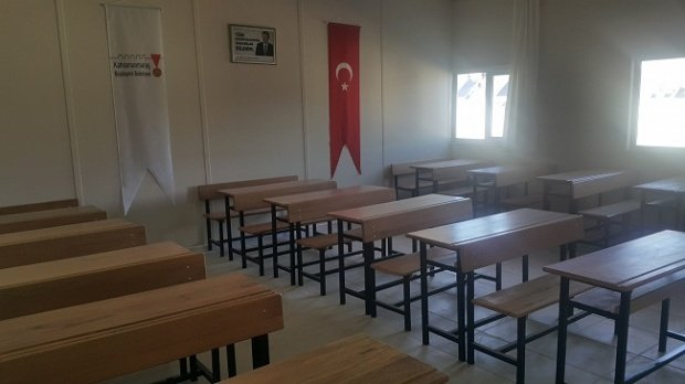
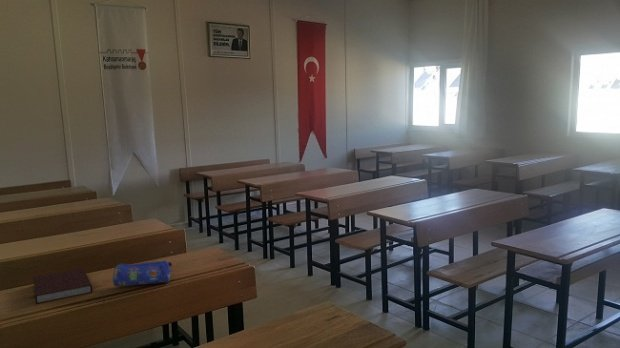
+ pencil case (142, 272)
+ notebook (62, 284)
